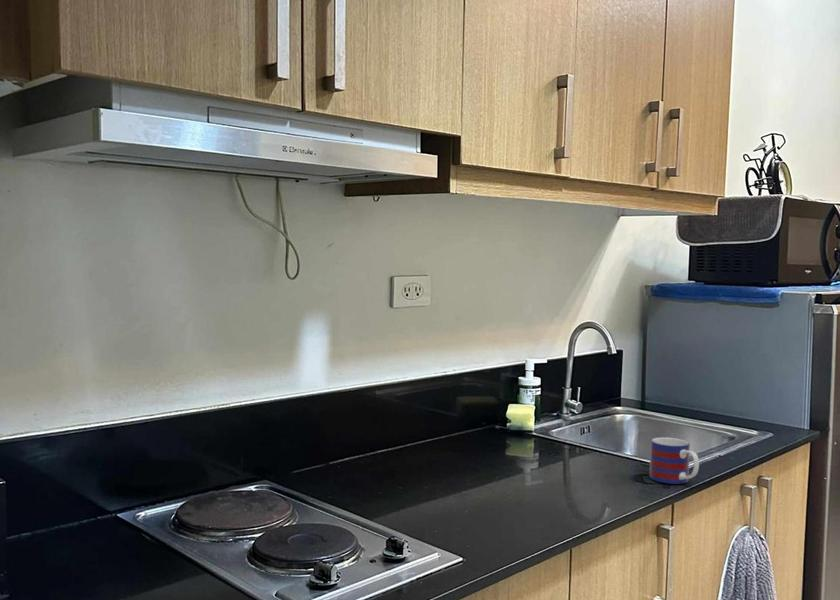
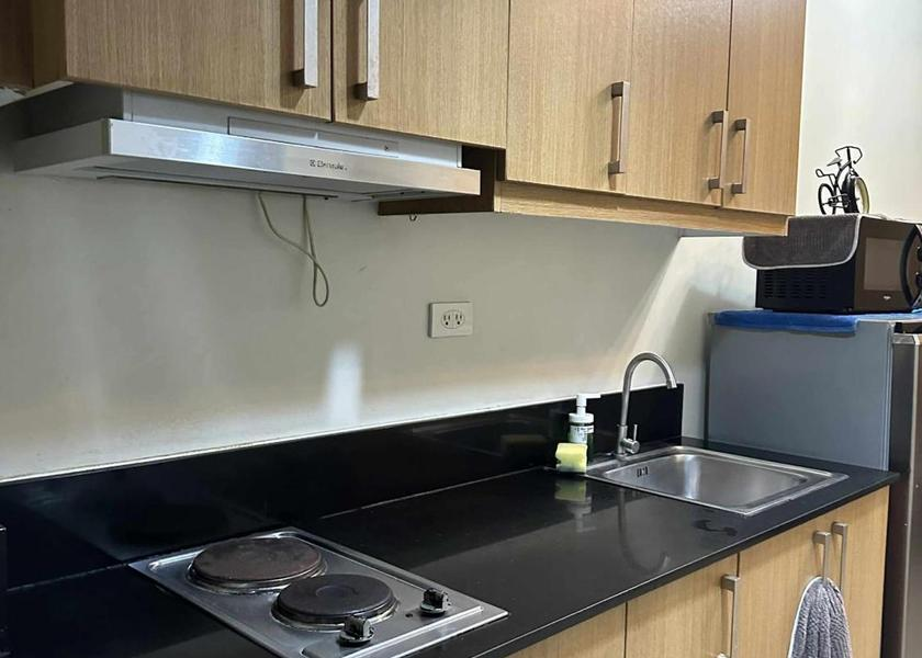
- mug (676, 462)
